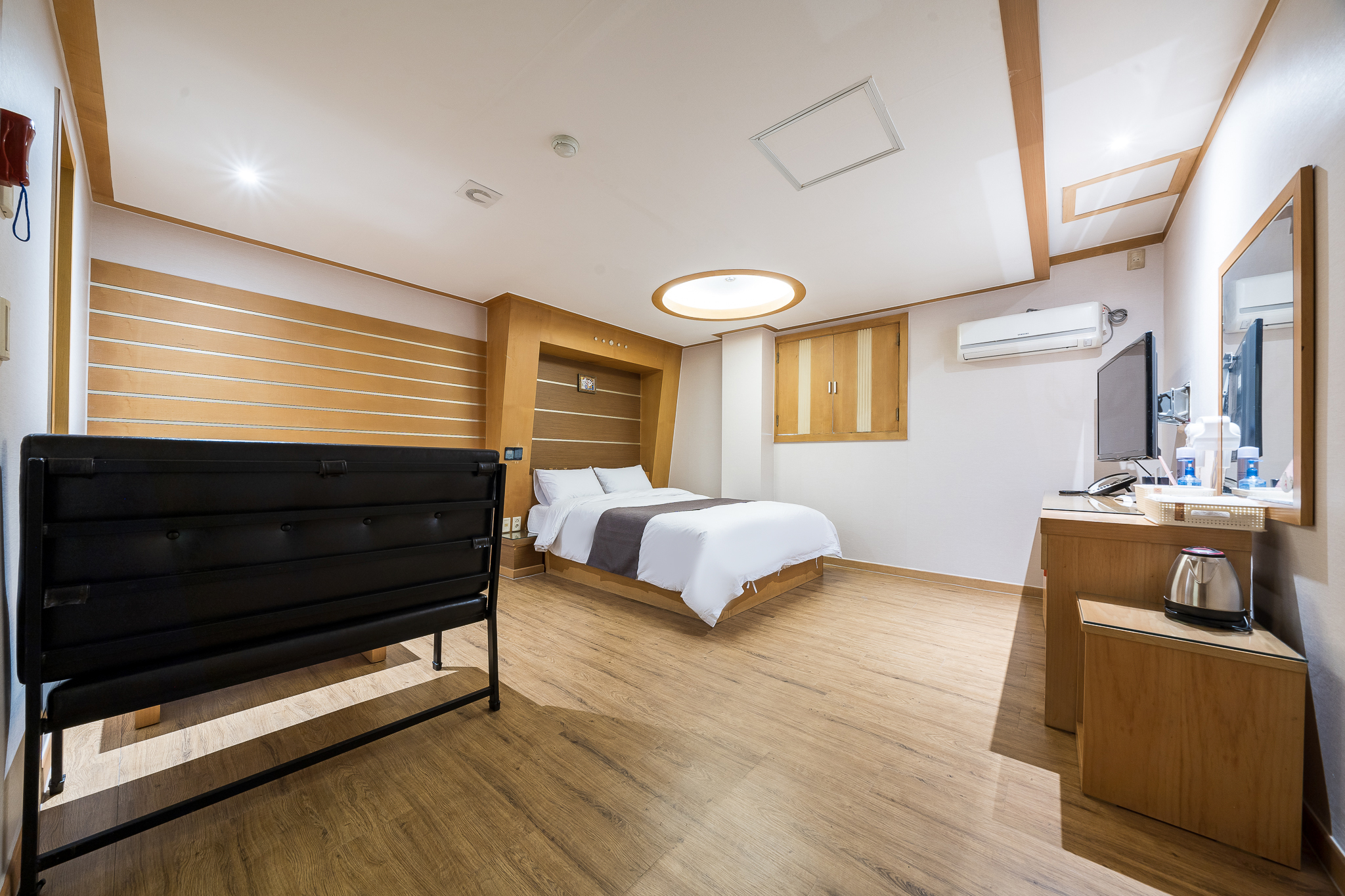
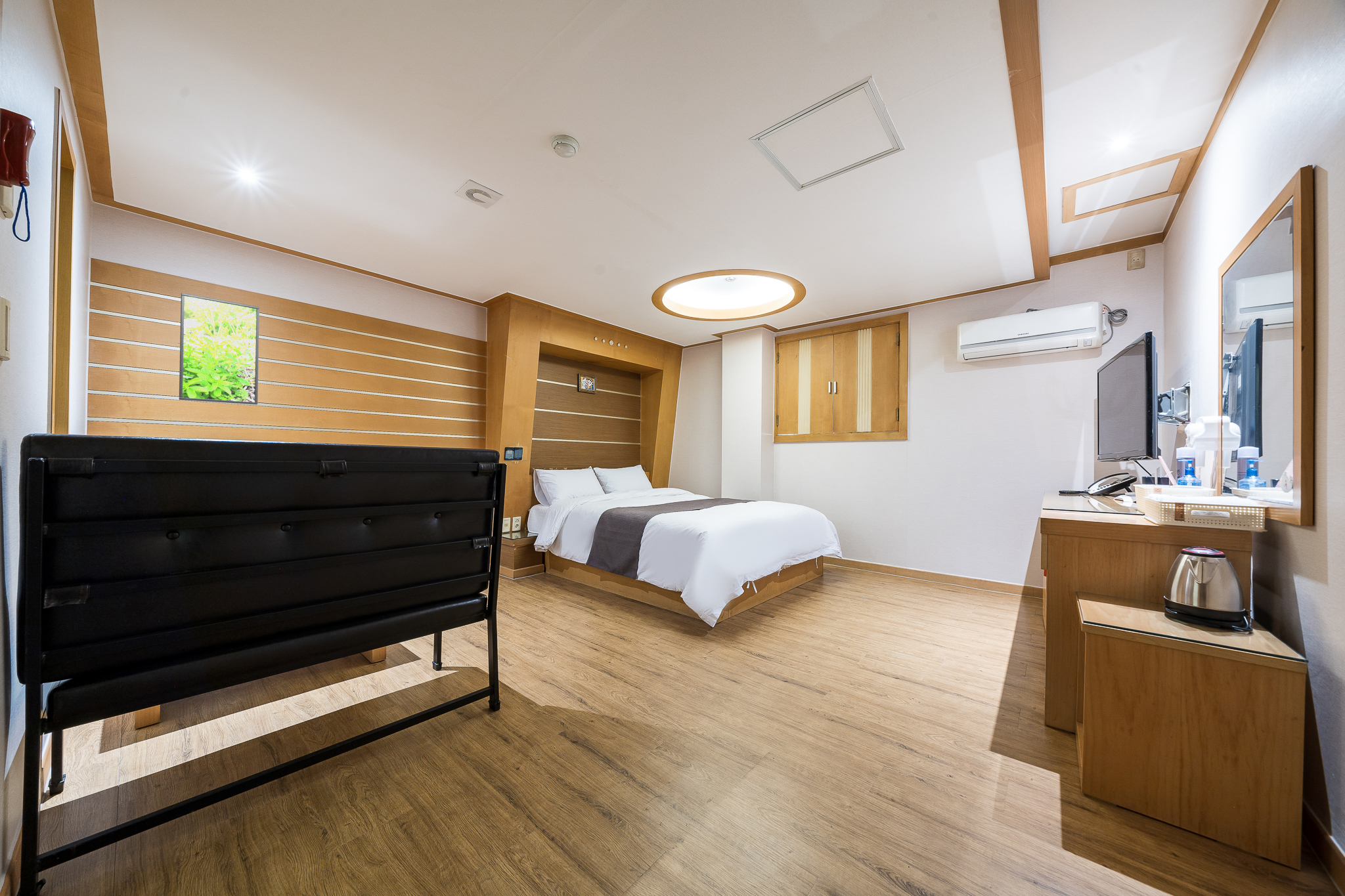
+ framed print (221, 351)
